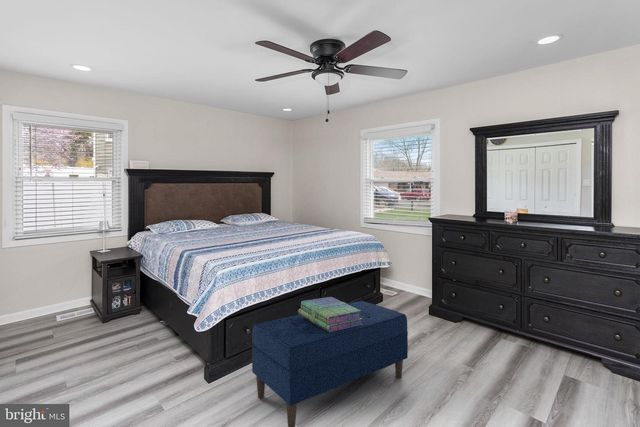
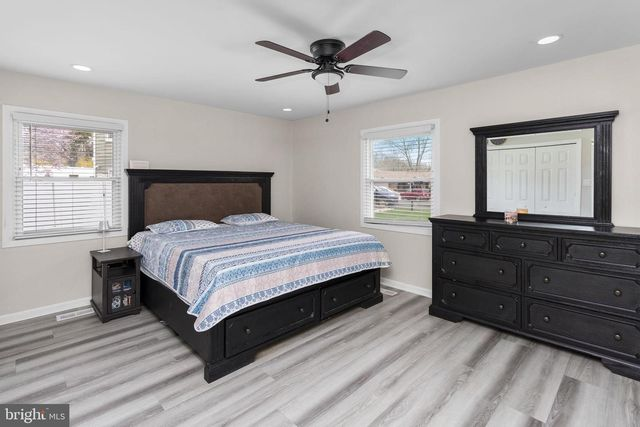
- stack of books (329, 314)
- bench (333, 352)
